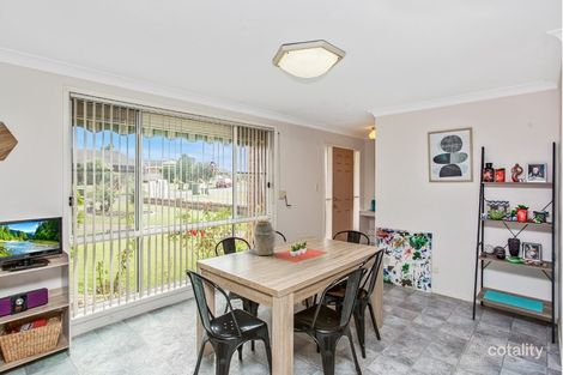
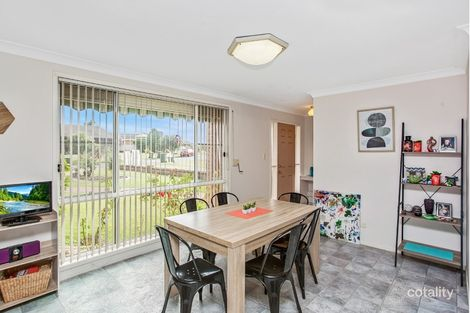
- vase (264, 237)
